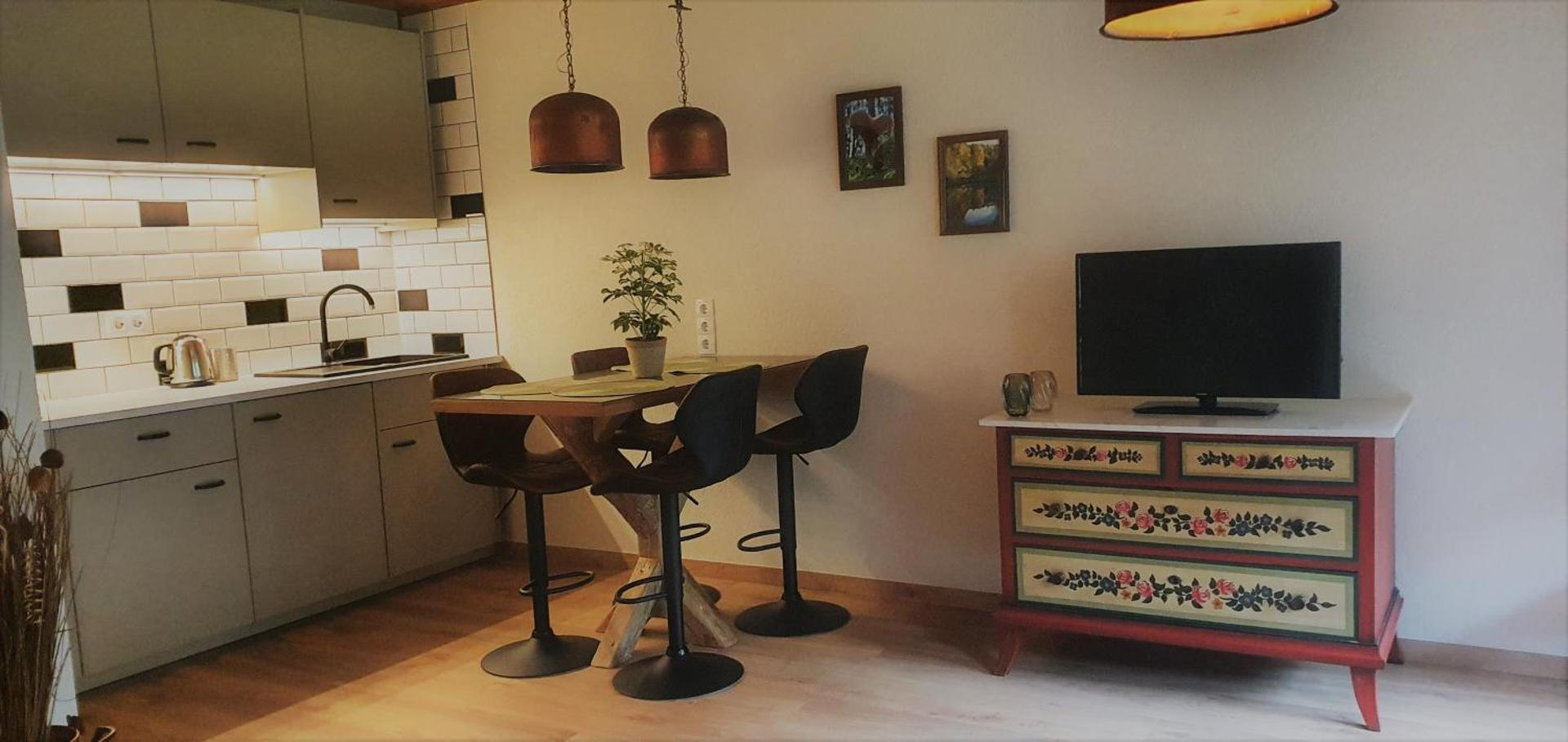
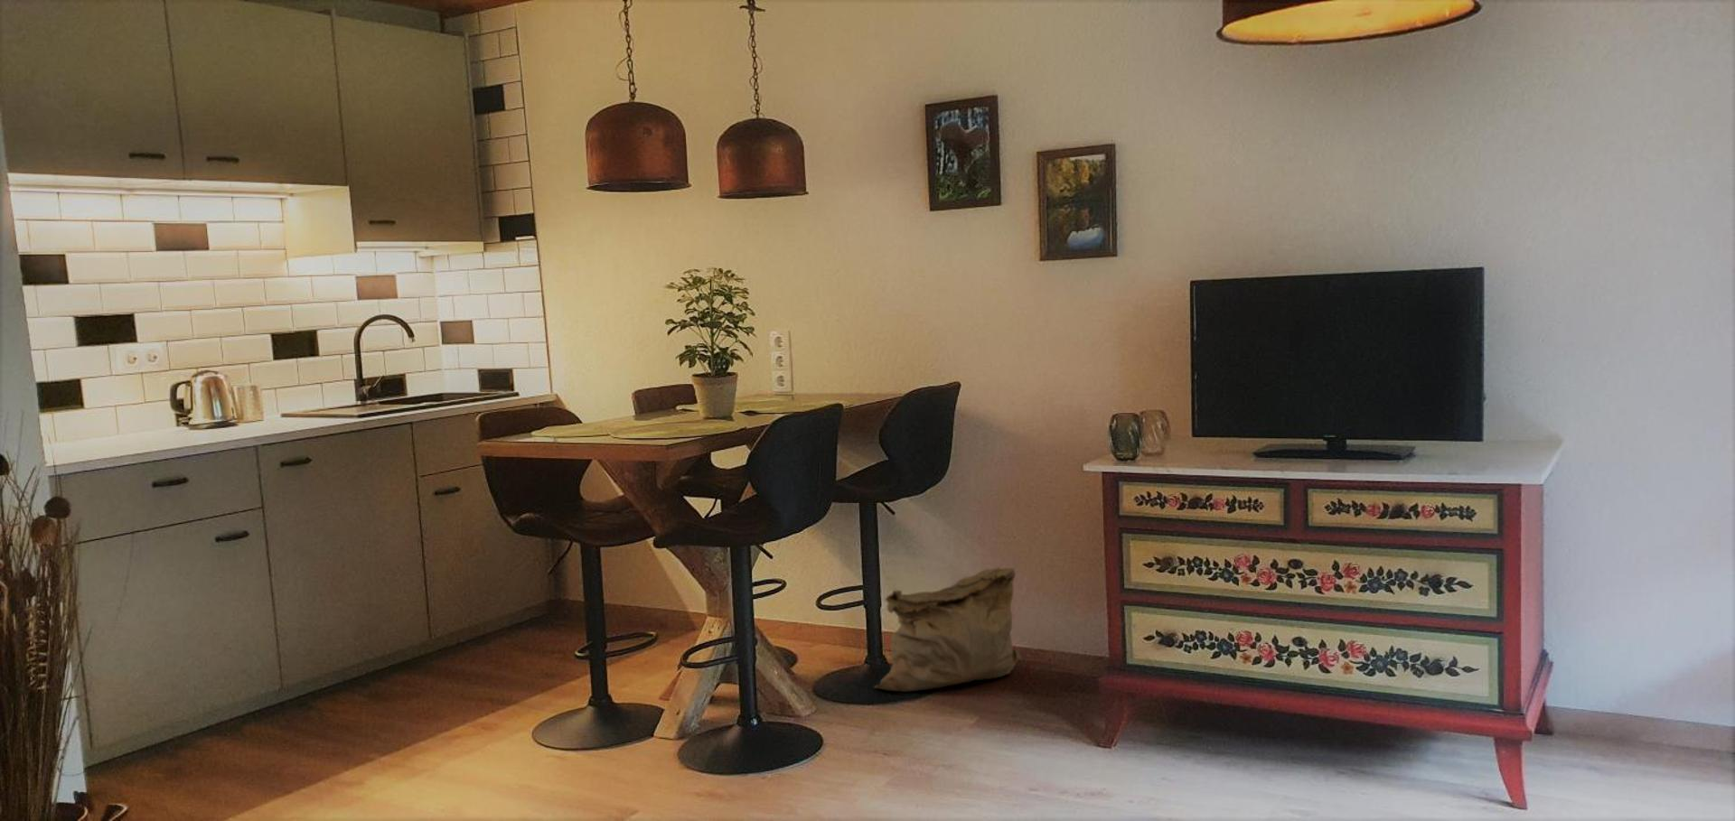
+ bag (952, 626)
